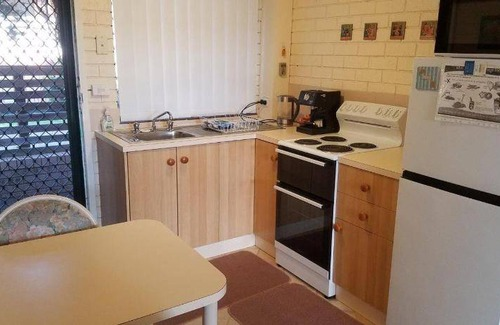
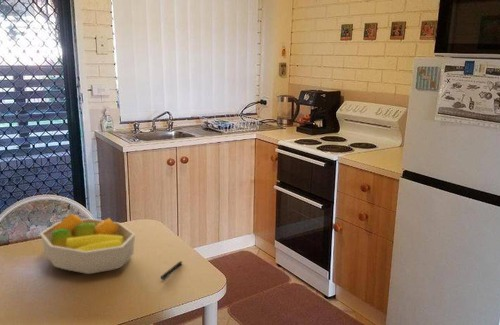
+ pen (172, 269)
+ fruit bowl (88, 240)
